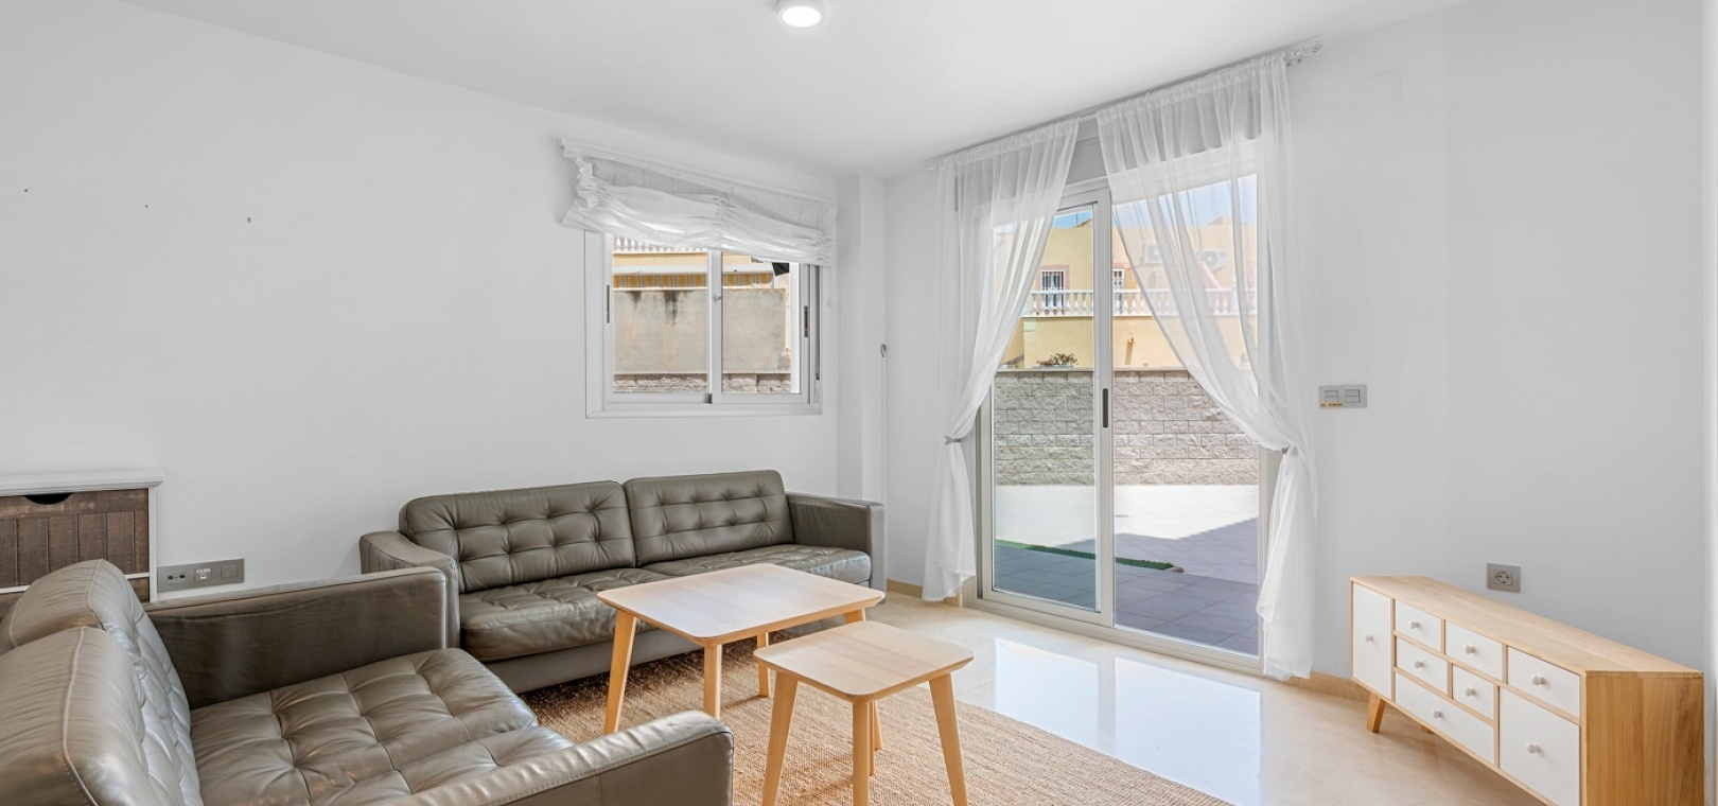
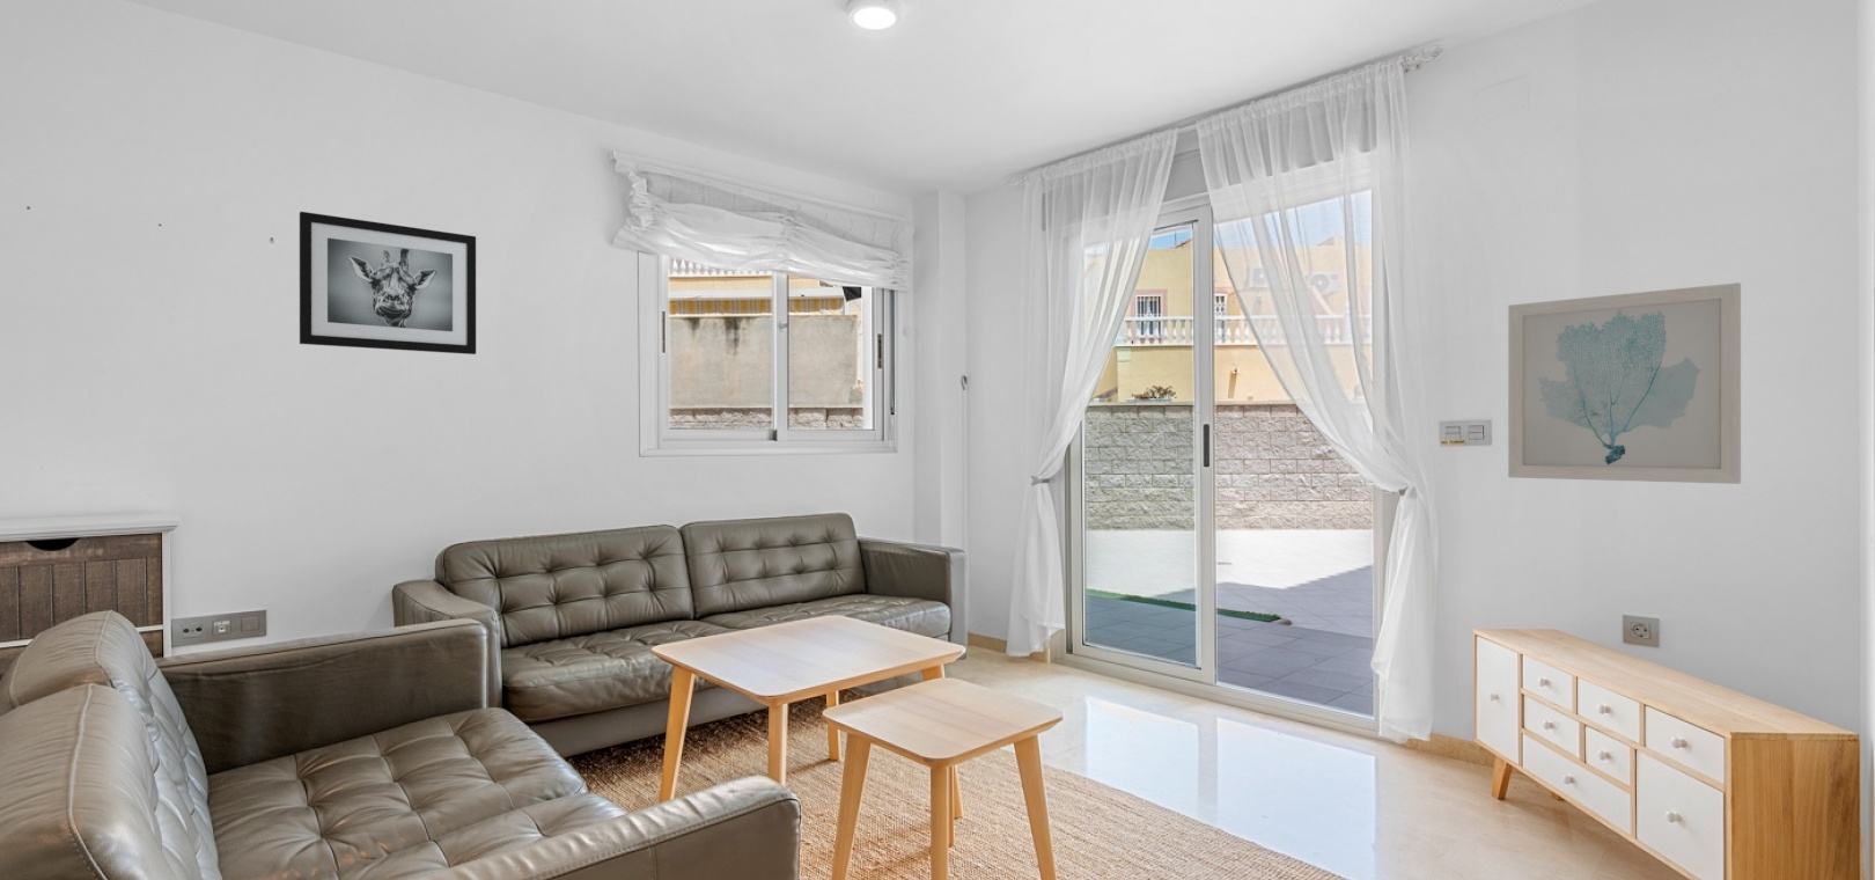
+ wall art (392, 287)
+ wall art (1616, 386)
